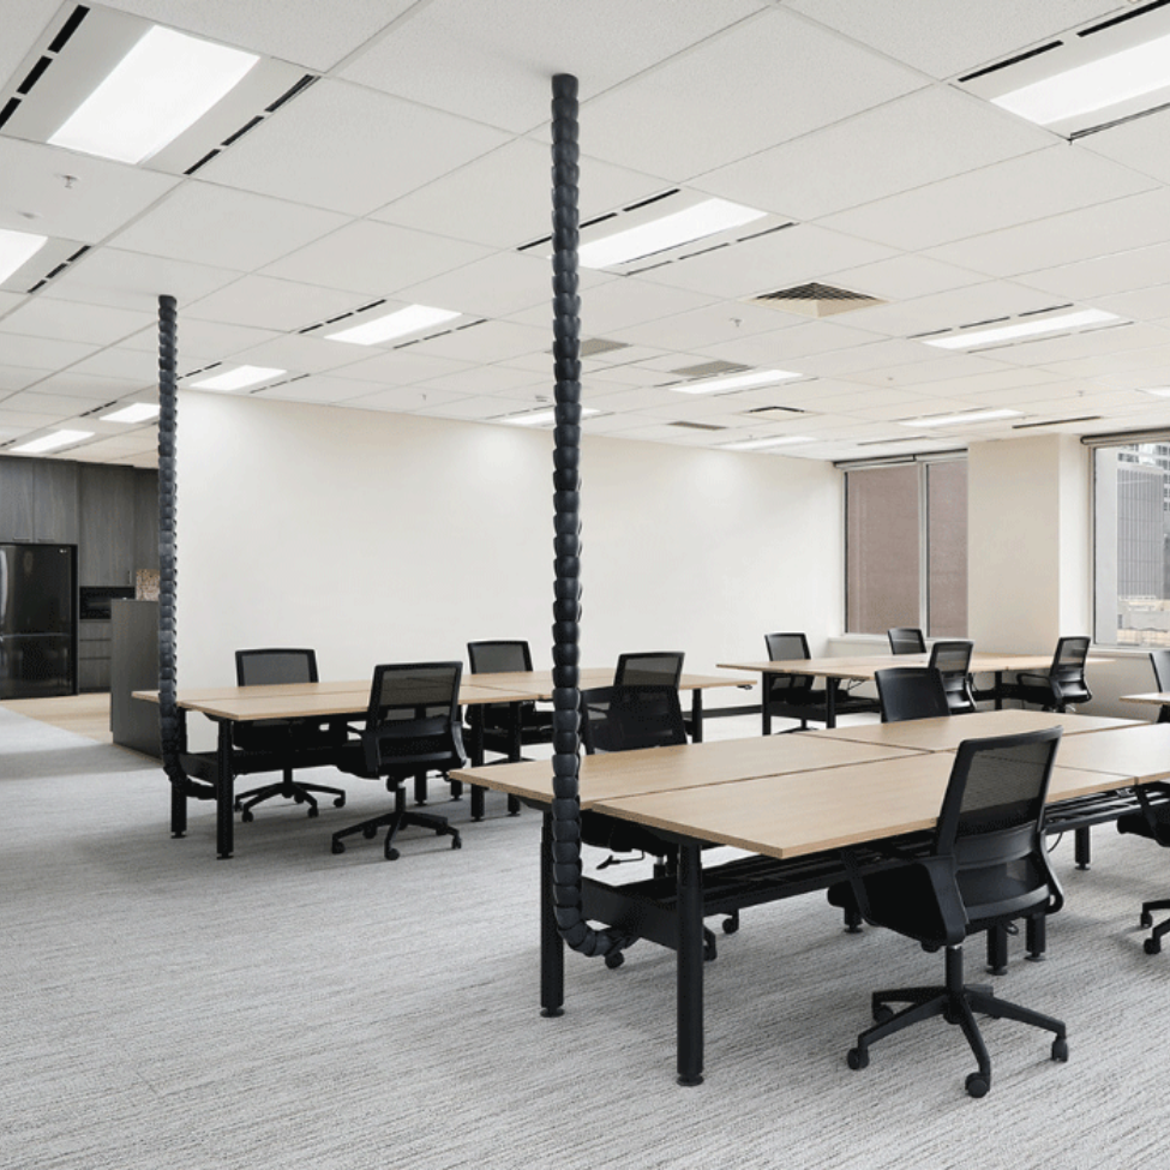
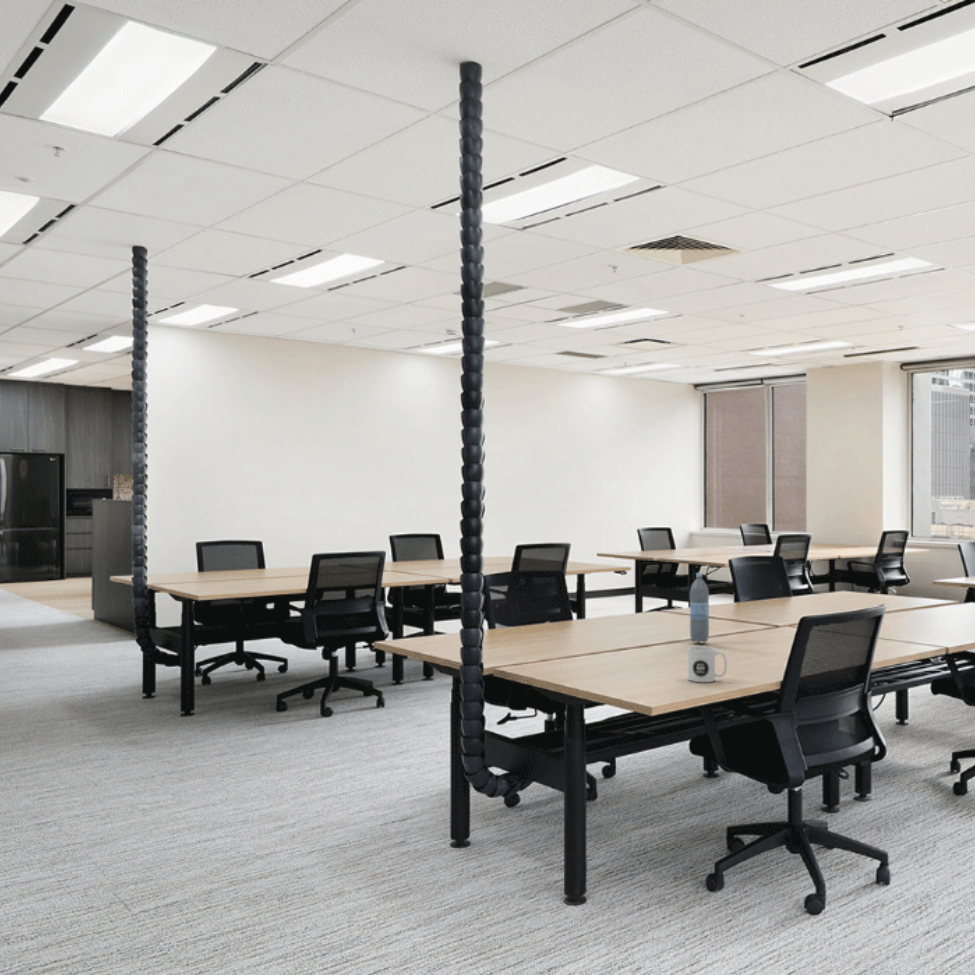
+ mug (707, 664)
+ water bottle (699, 608)
